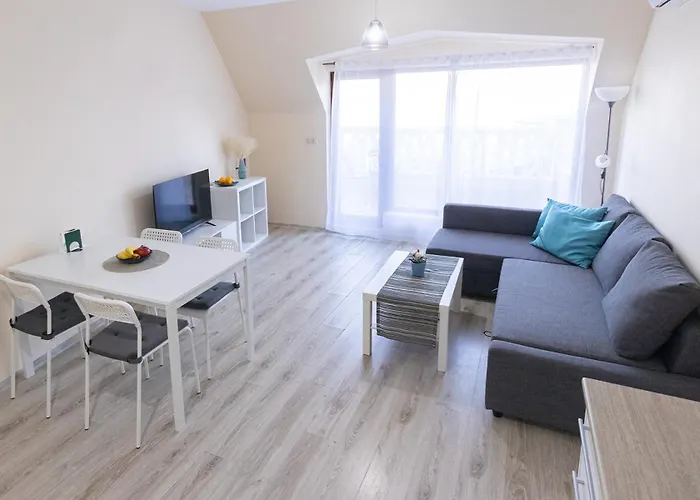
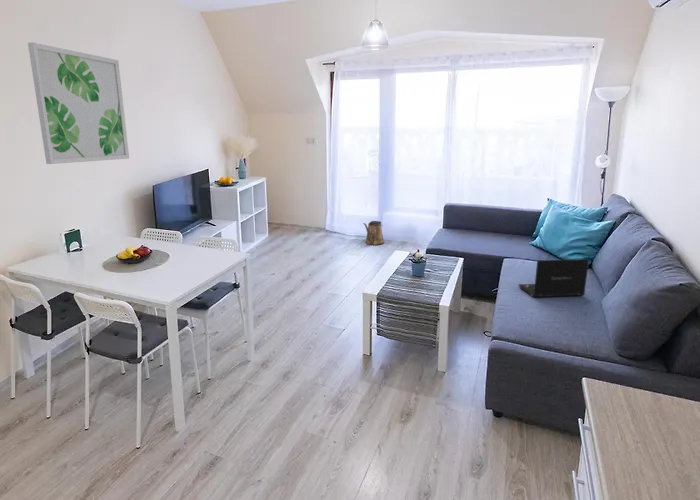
+ watering can (372, 231)
+ laptop (552, 273)
+ wall art (85, 108)
